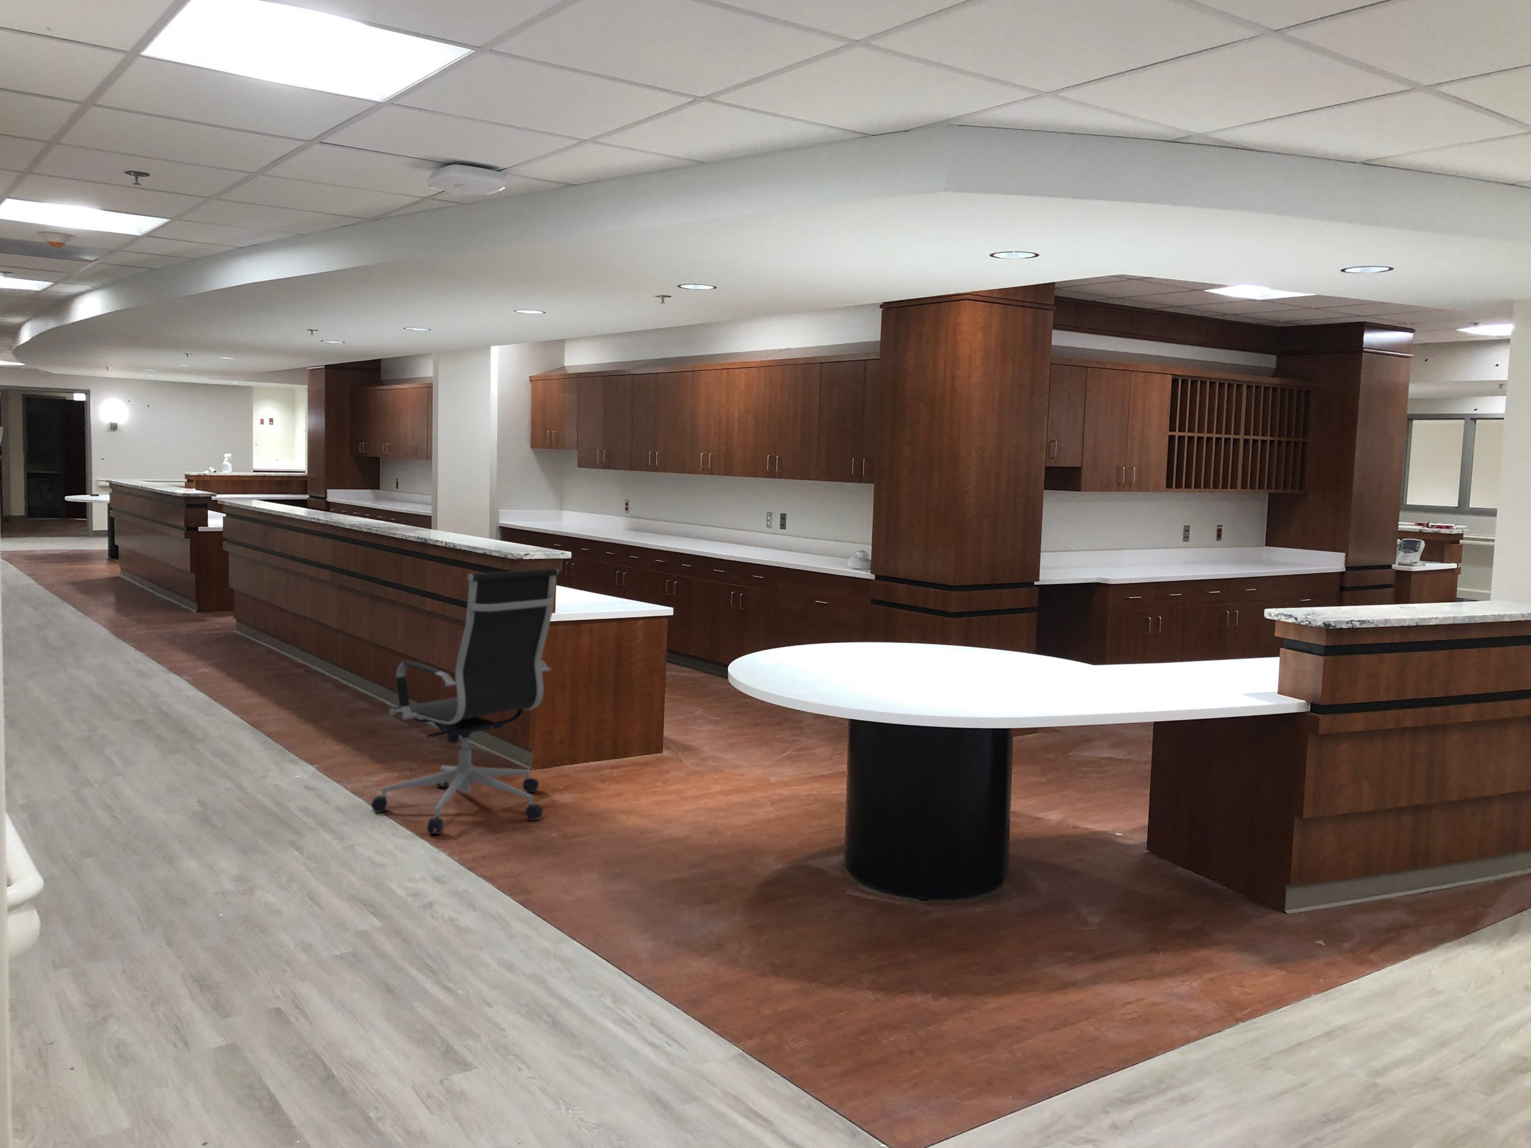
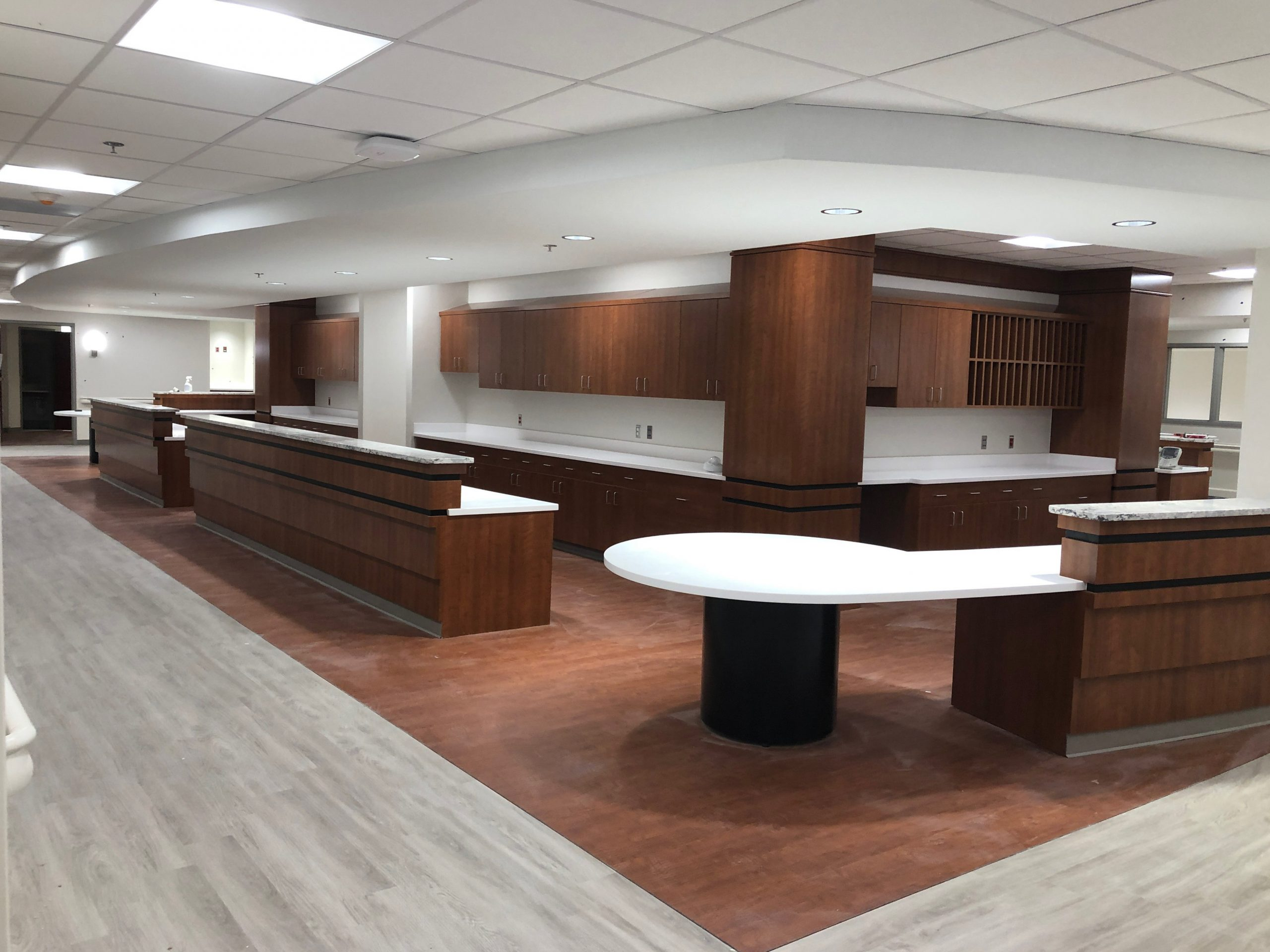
- office chair (471, 686)
